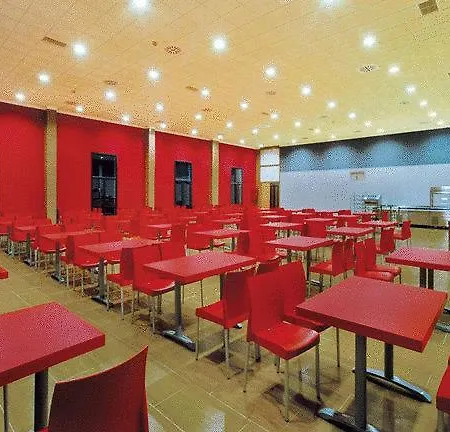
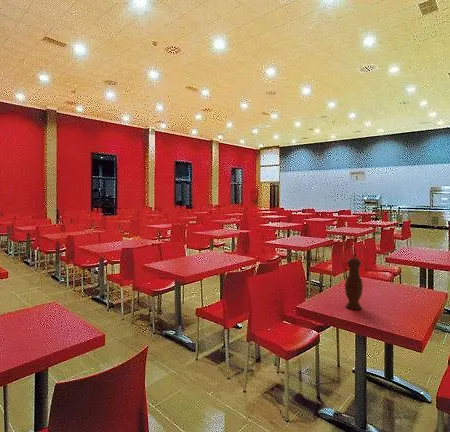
+ vase (353, 283)
